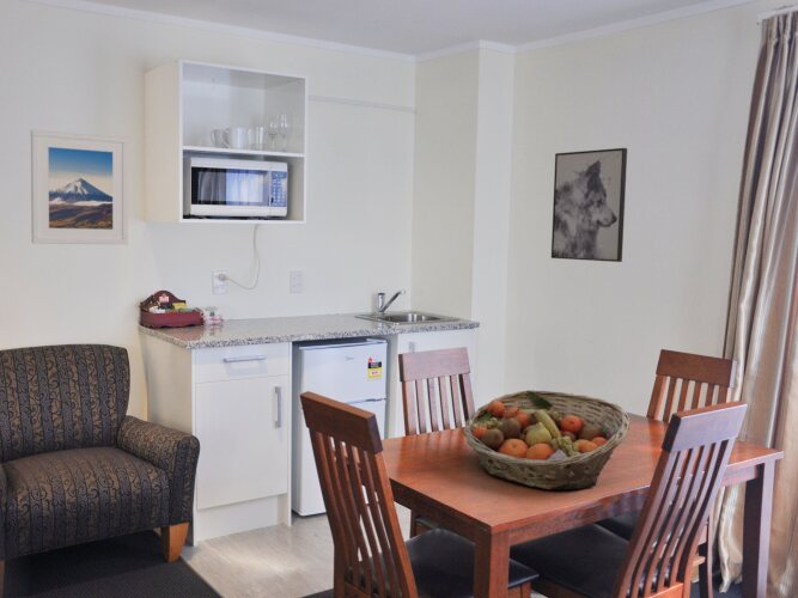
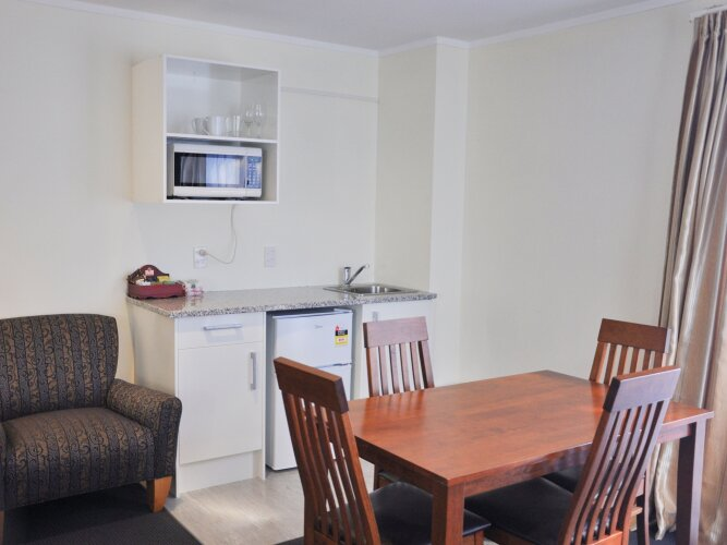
- fruit basket (543, 437)
- wall art (587, 206)
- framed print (80, 189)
